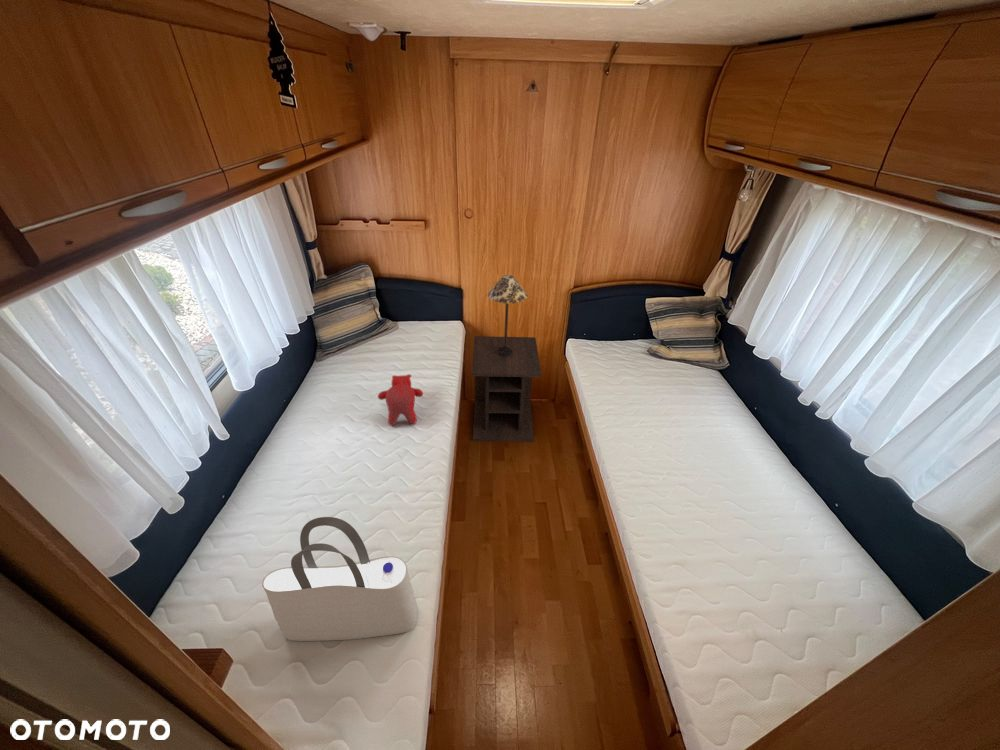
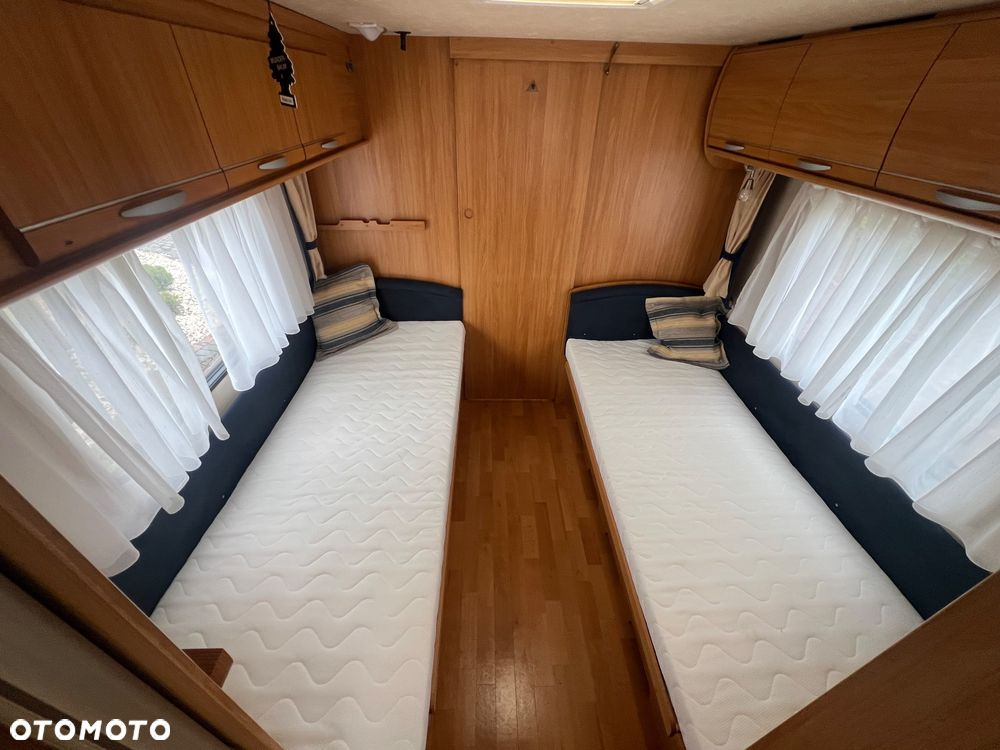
- stuffed bear (401, 396)
- table lamp (506, 317)
- nightstand (504, 388)
- tote bag (337, 582)
